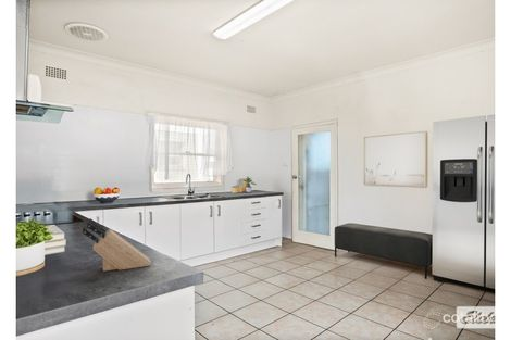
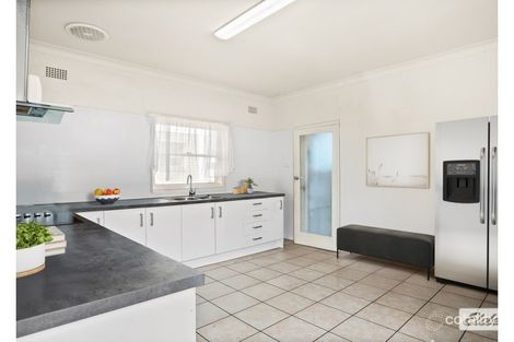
- knife block (117, 242)
